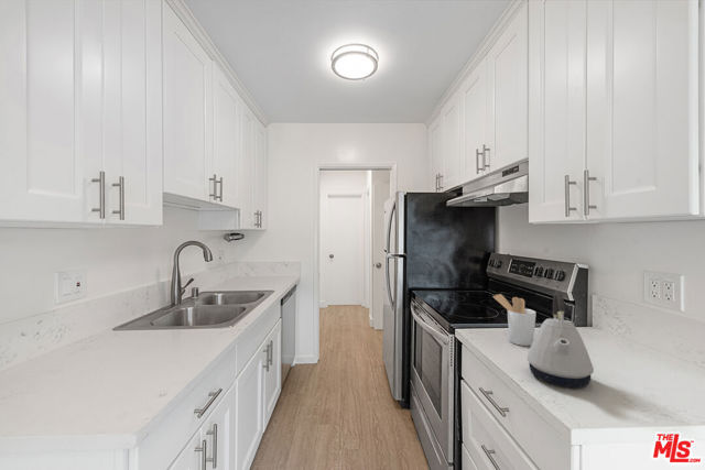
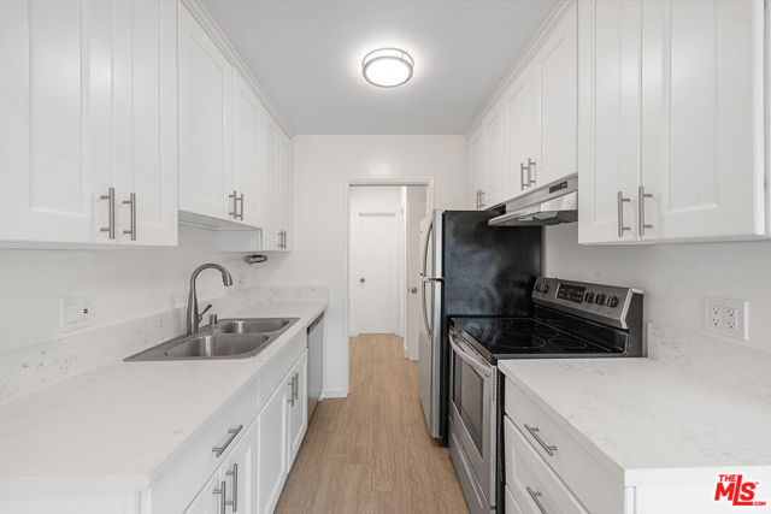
- kettle (558, 335)
- utensil holder (513, 317)
